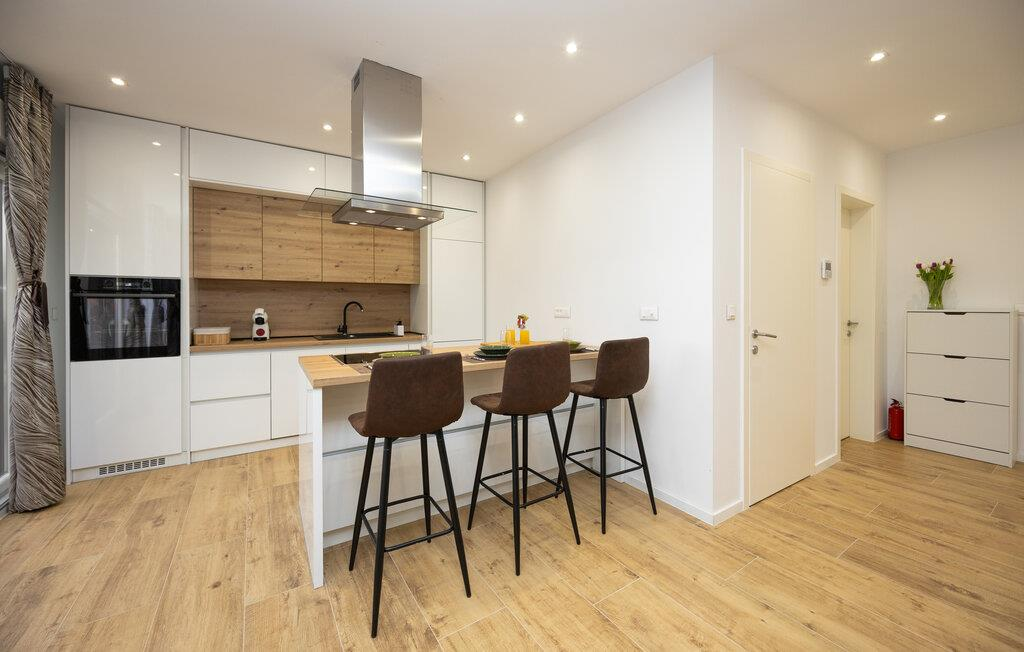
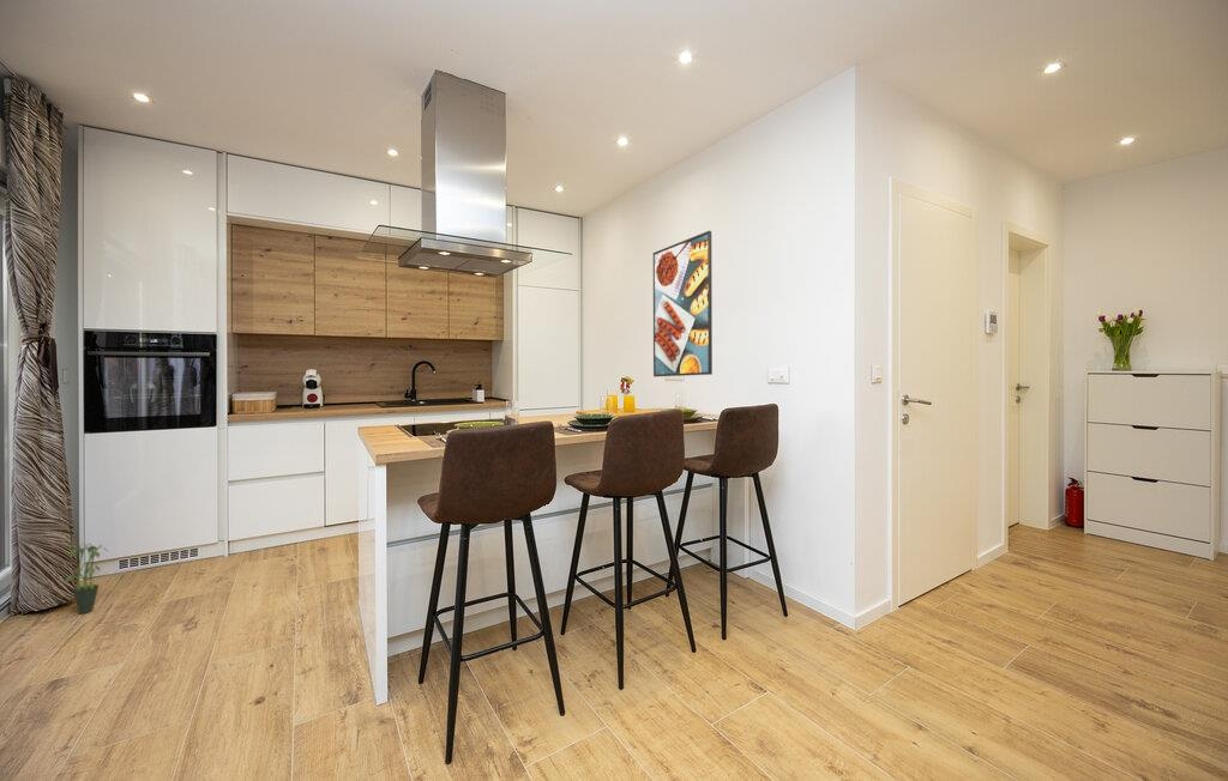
+ potted plant (90, 577)
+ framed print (680, 309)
